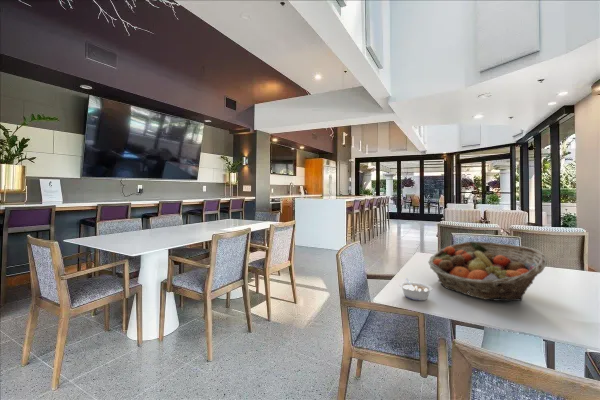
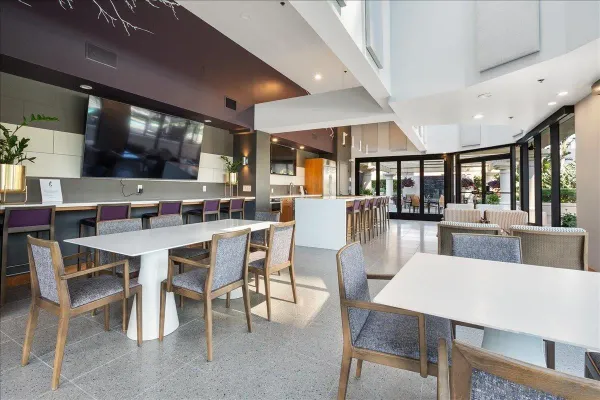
- fruit basket (481, 267)
- legume (414, 290)
